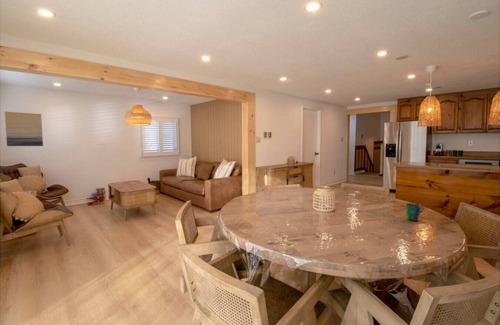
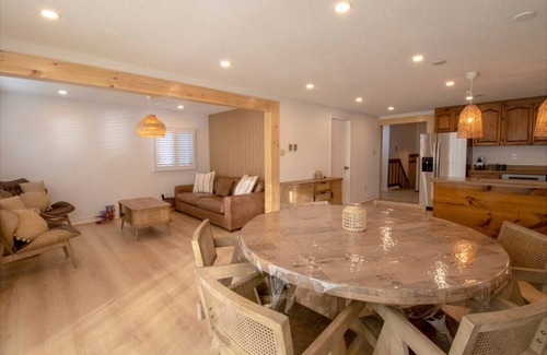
- cup (414, 212)
- wall art (24, 129)
